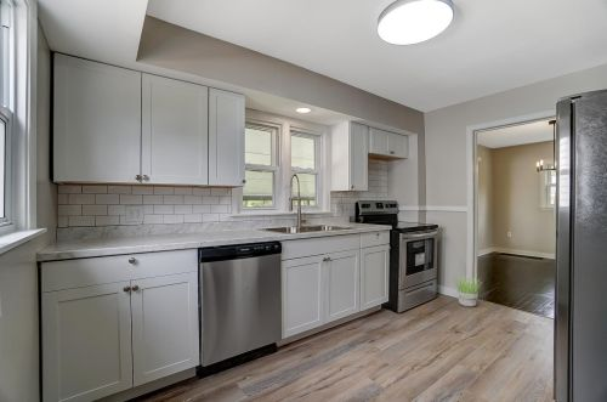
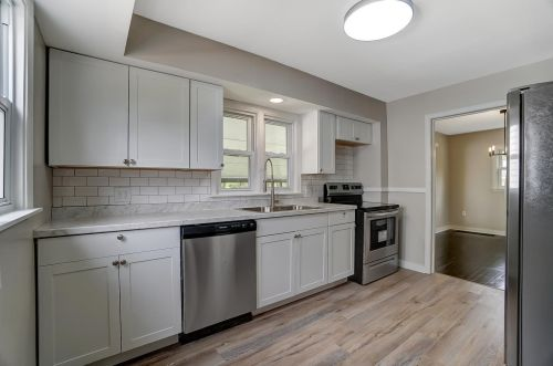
- potted plant (466, 291)
